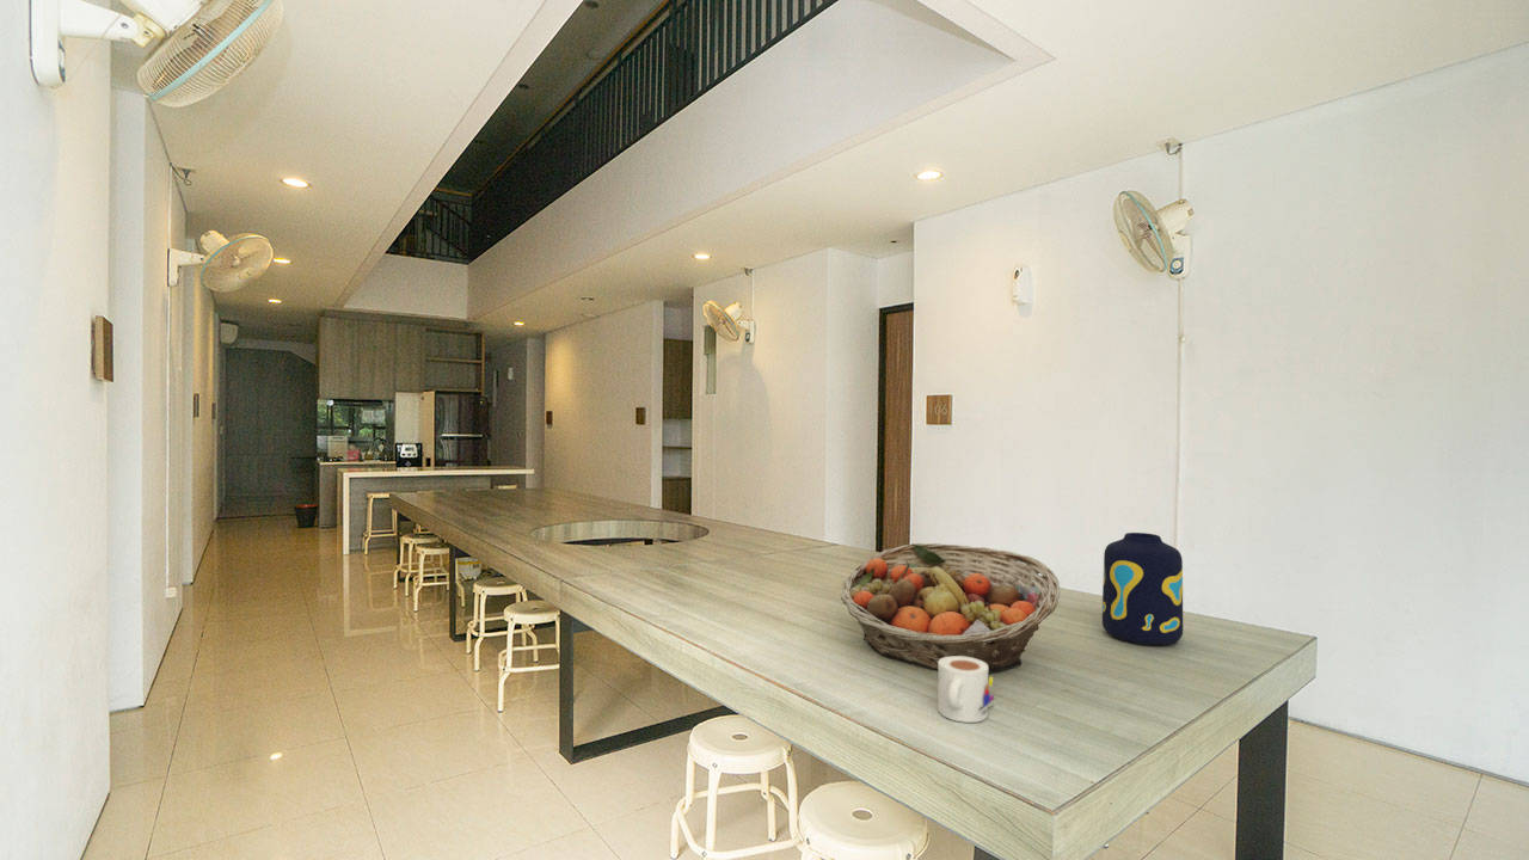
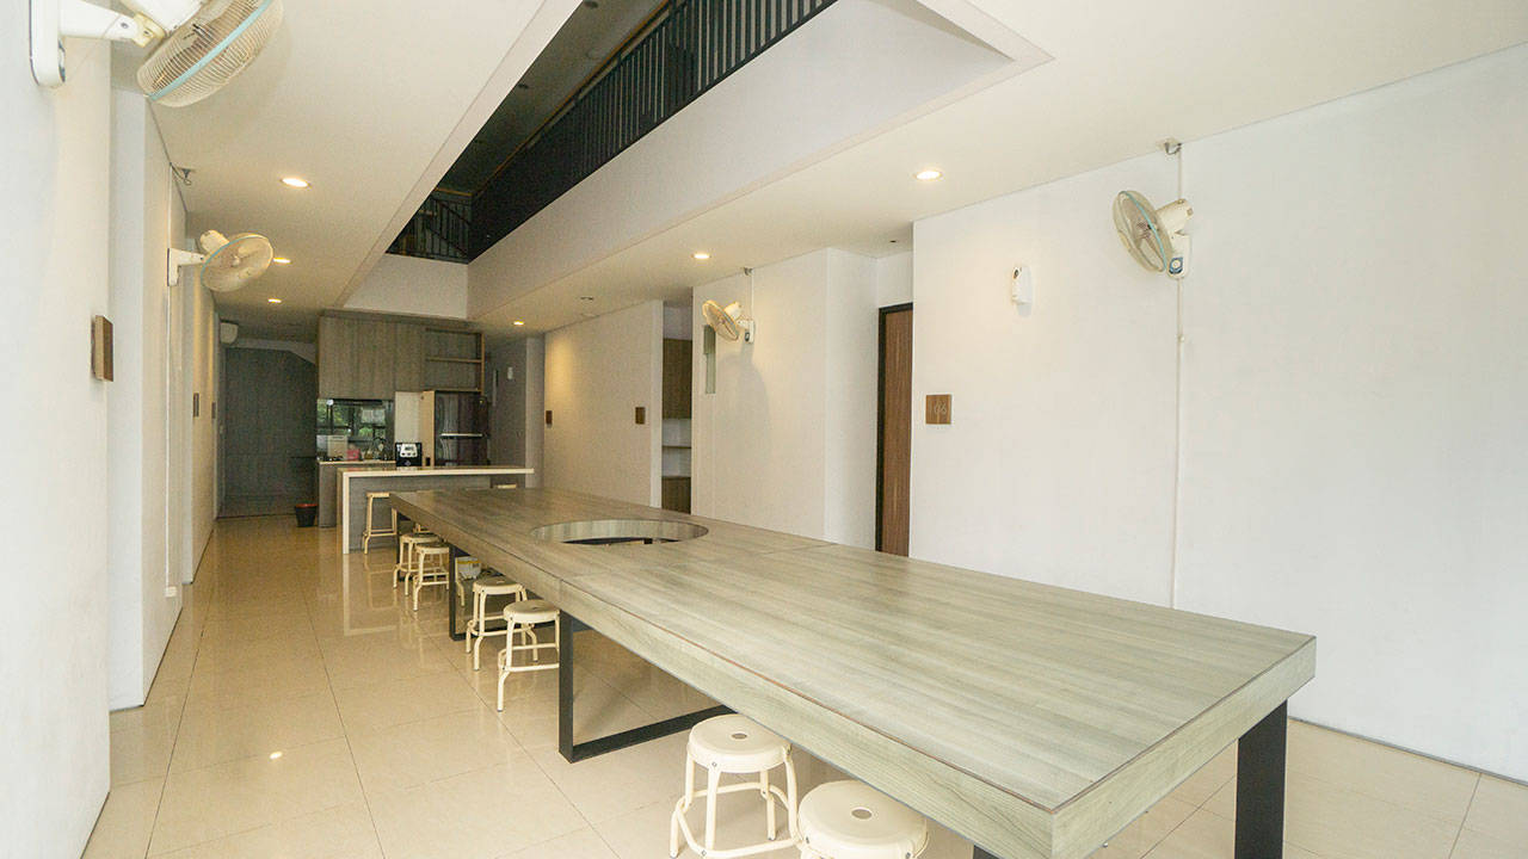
- fruit basket (944, 602)
- vase (1142, 585)
- mug (960, 690)
